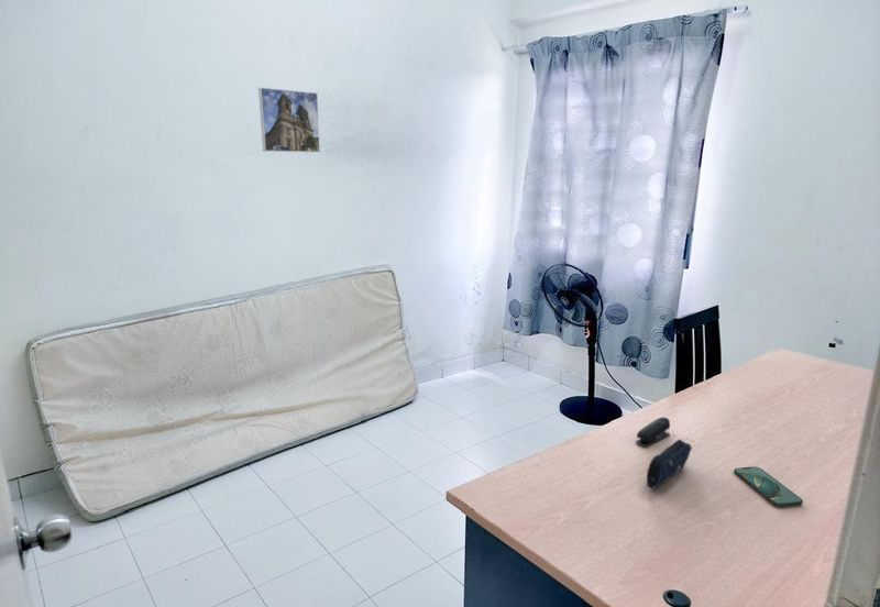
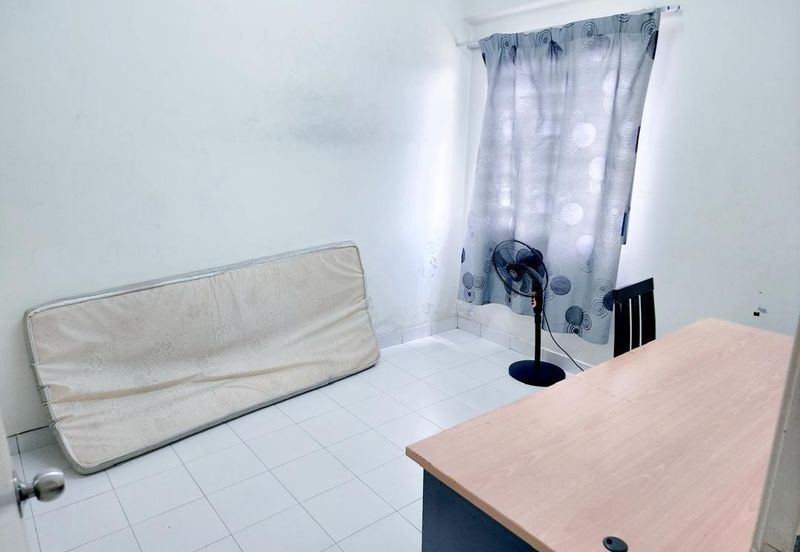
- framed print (290, 121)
- smartphone (766, 485)
- stapler (653, 430)
- pencil case (669, 463)
